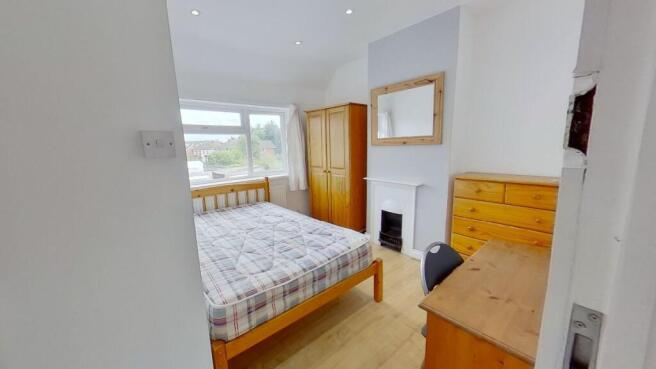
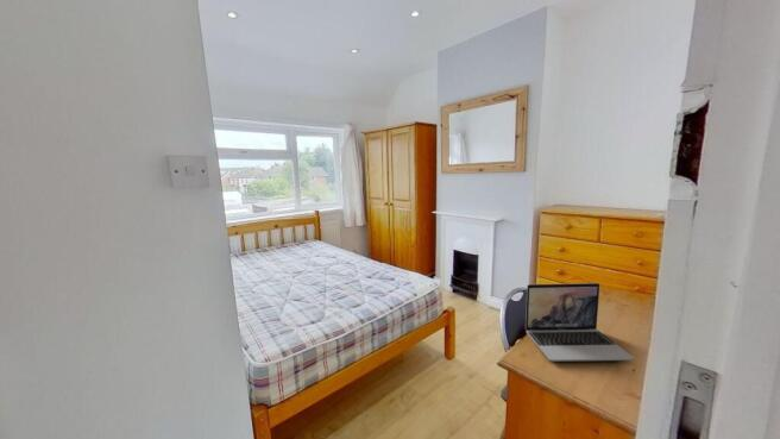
+ laptop (575, 319)
